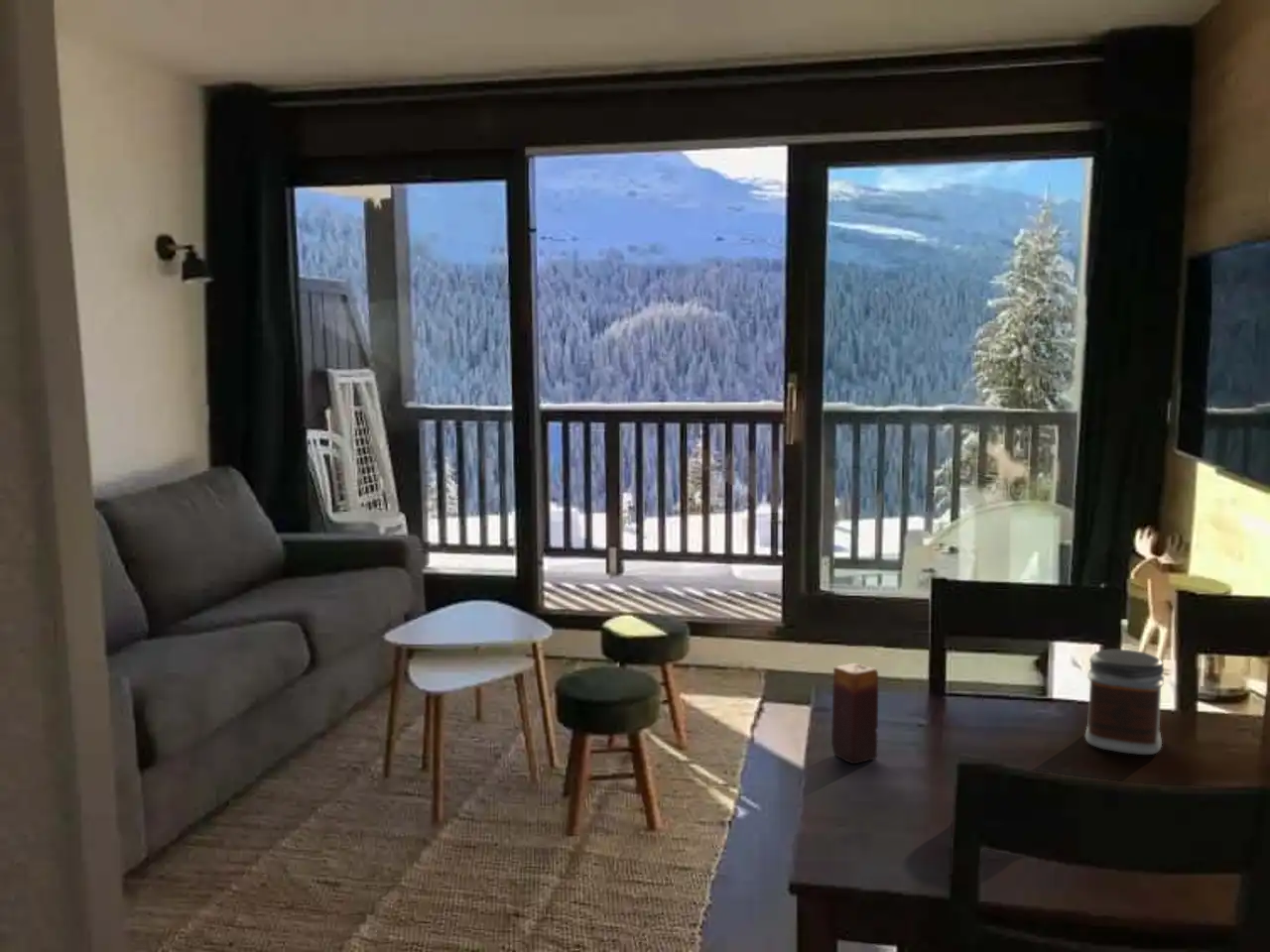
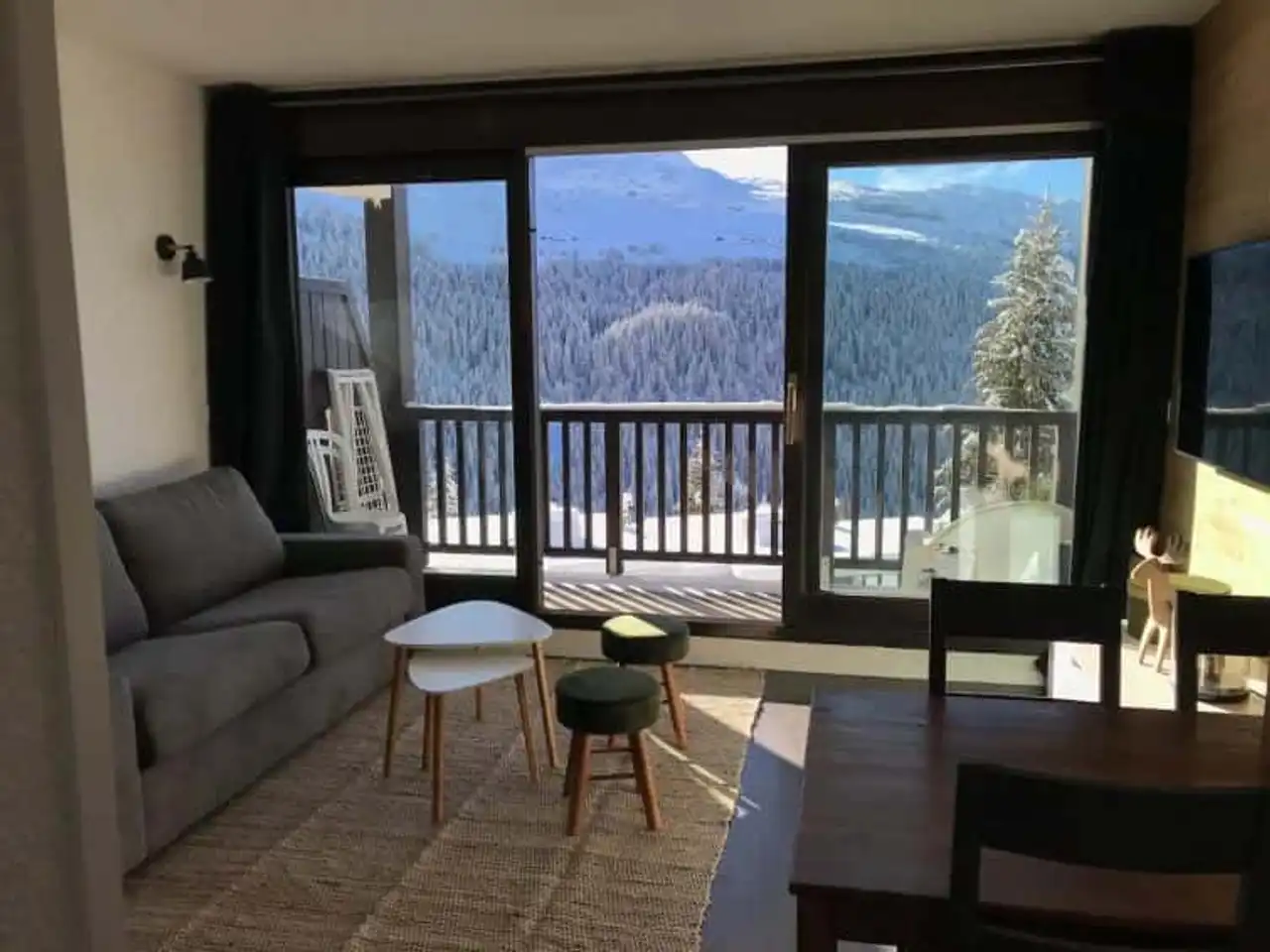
- candle (854, 711)
- jar (1124, 699)
